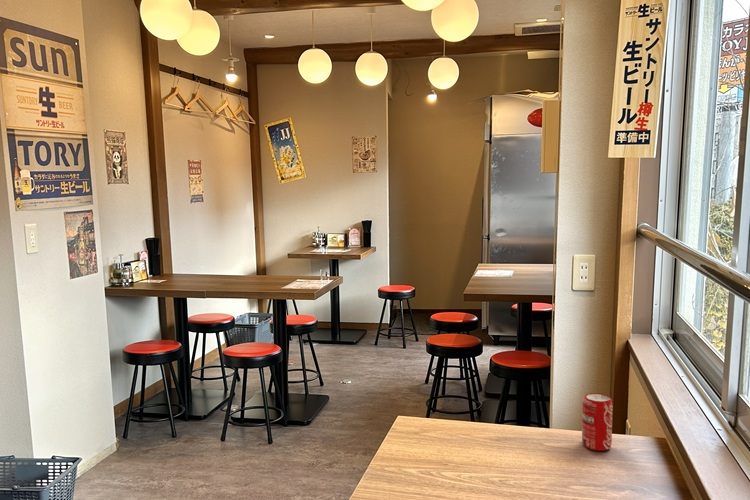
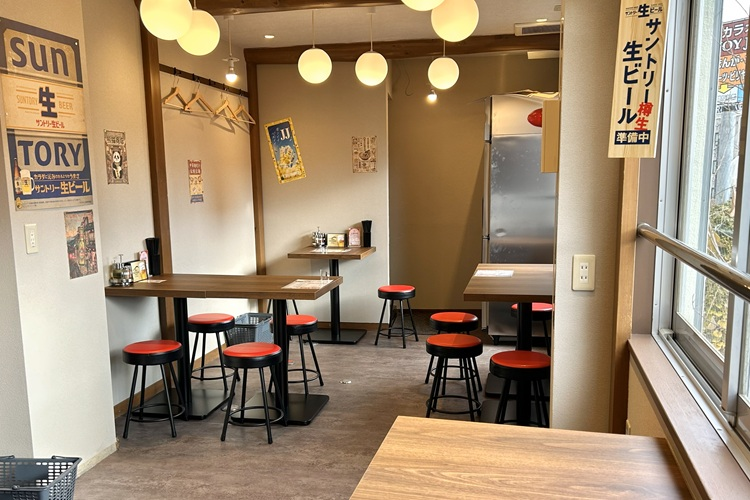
- beverage can (597, 421)
